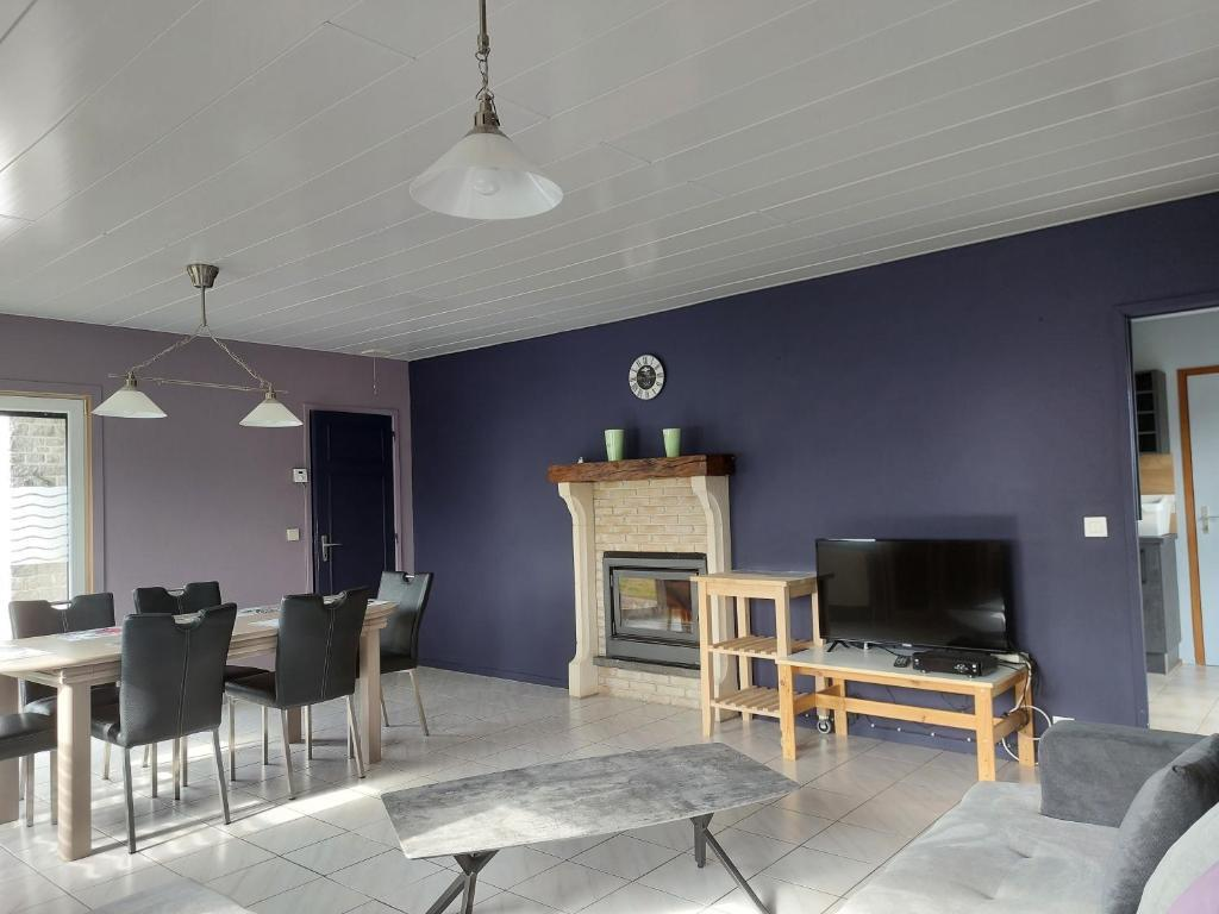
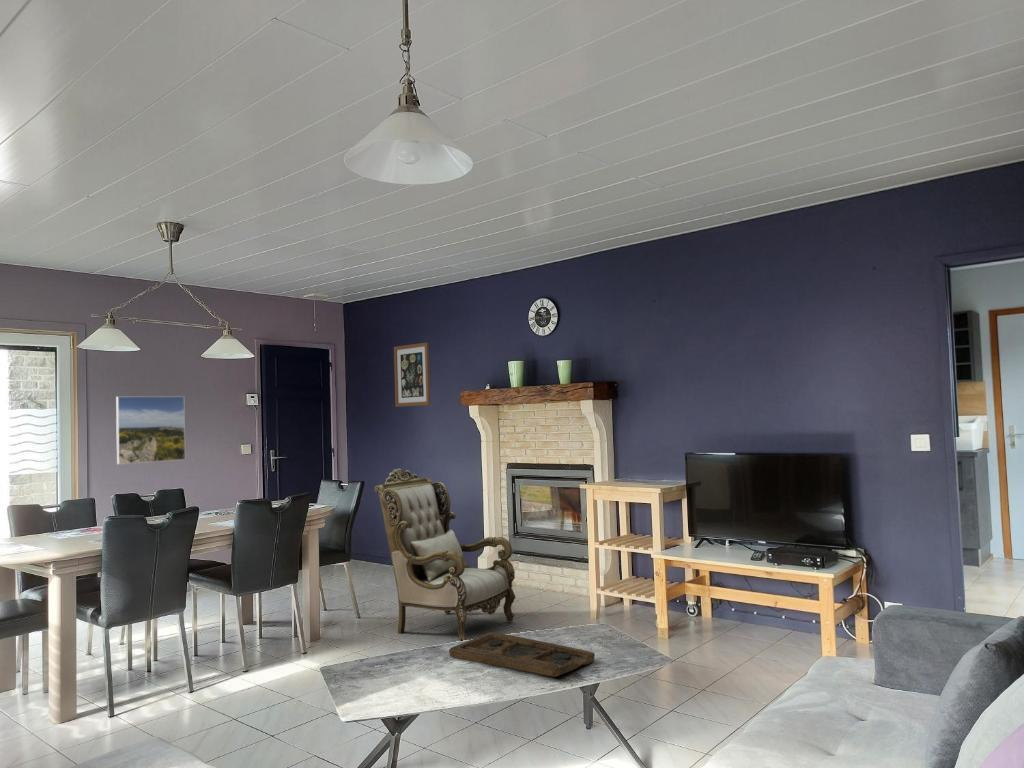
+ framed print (151, 429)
+ armchair (445, 546)
+ wall art (411, 375)
+ decorative tray (520, 653)
